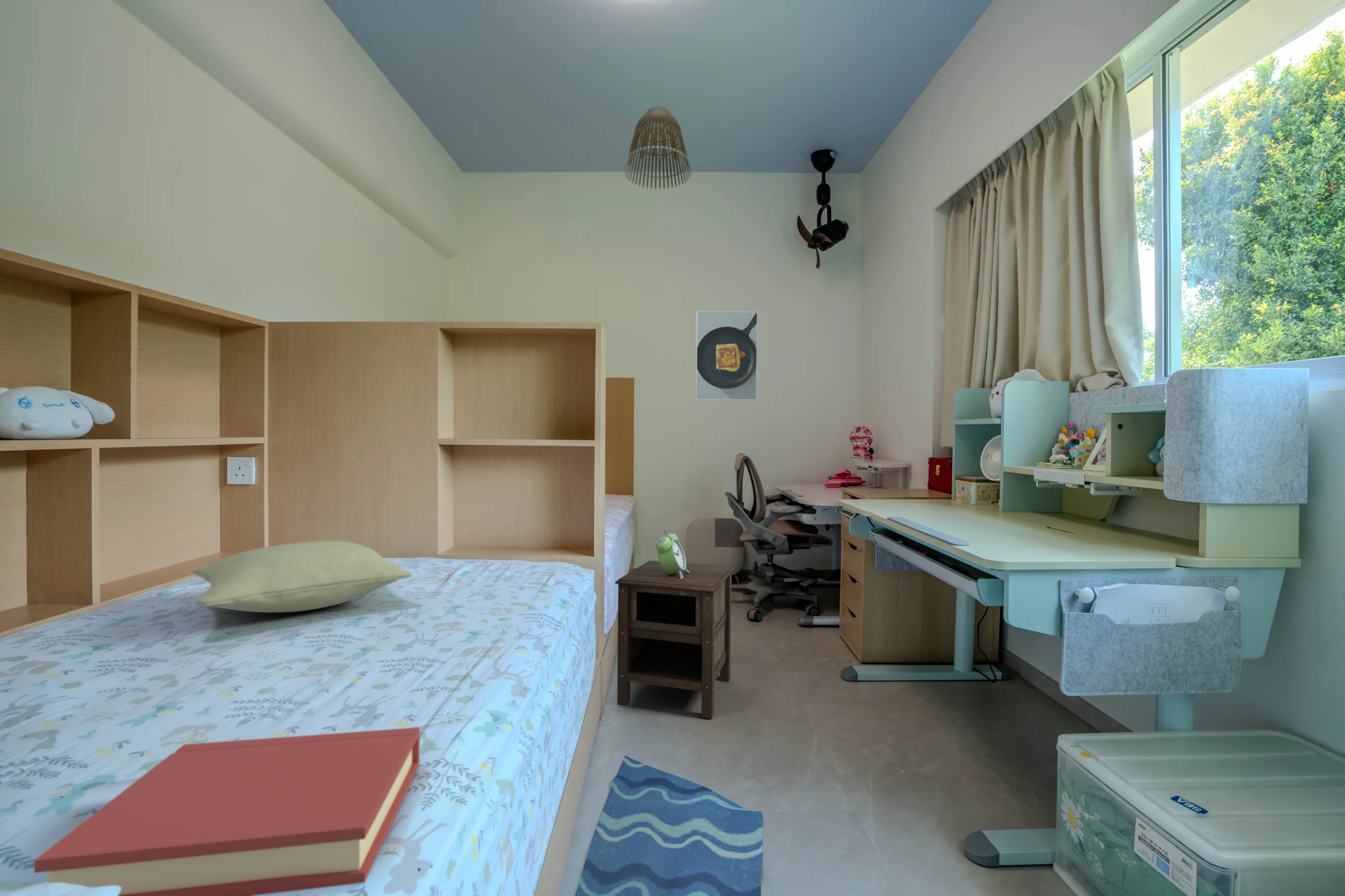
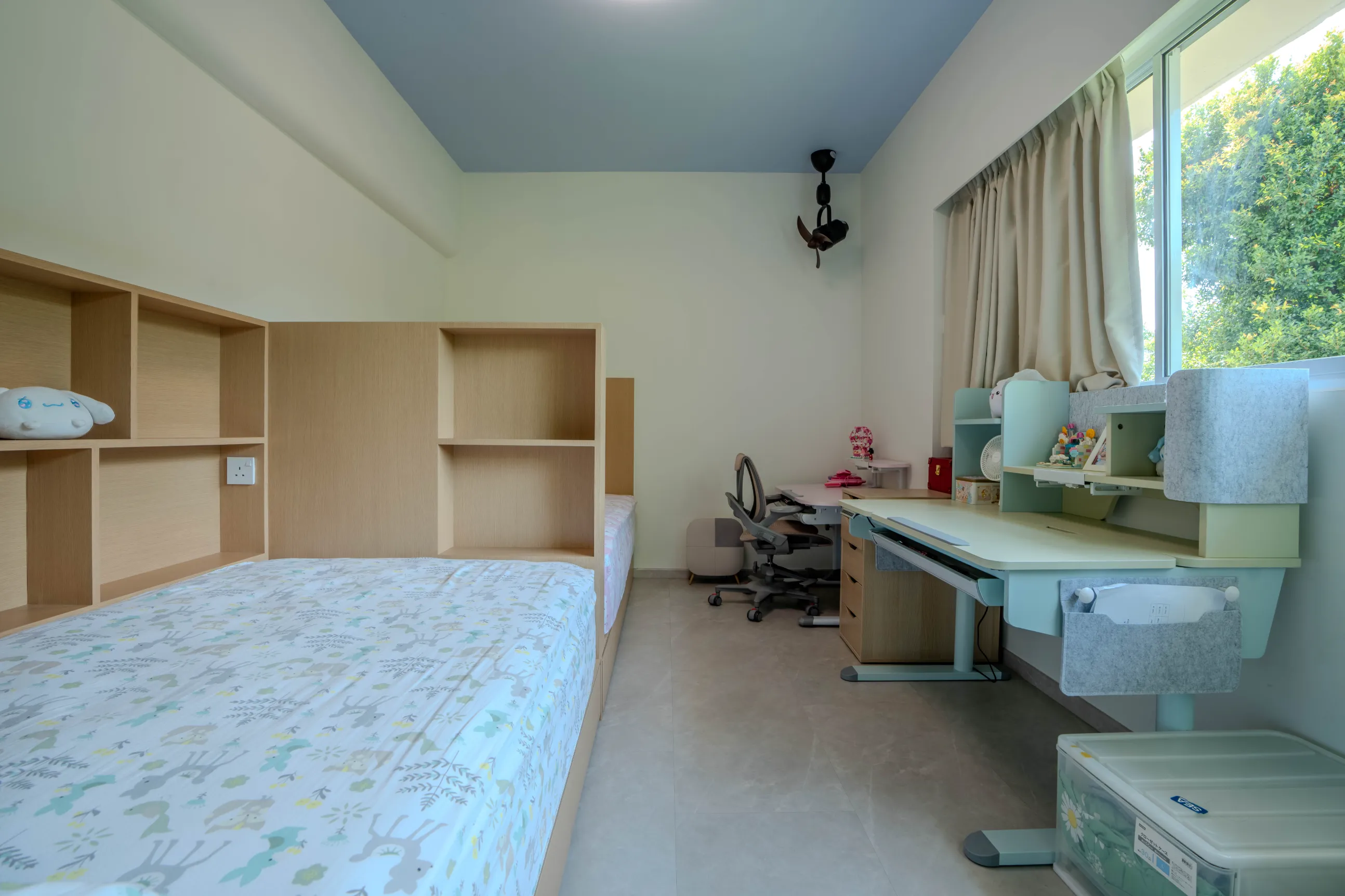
- pillow (302, 573)
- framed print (727, 356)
- lamp shade (657, 142)
- hardback book (265, 804)
- nightstand (677, 632)
- alarm clock (672, 552)
- bath mat (681, 812)
